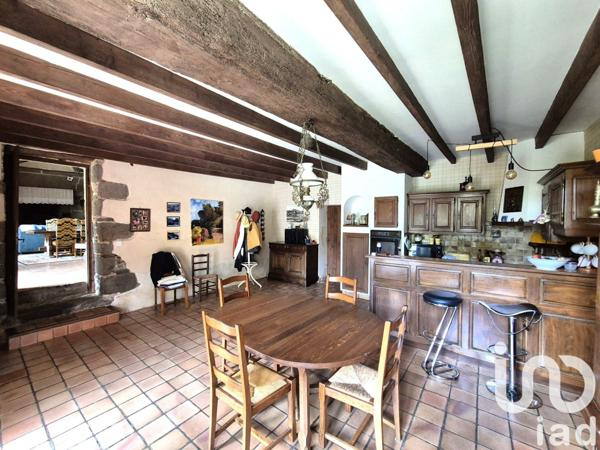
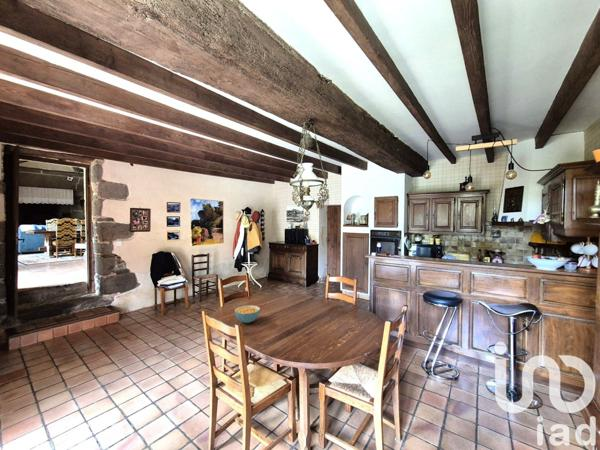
+ cereal bowl (247, 315)
